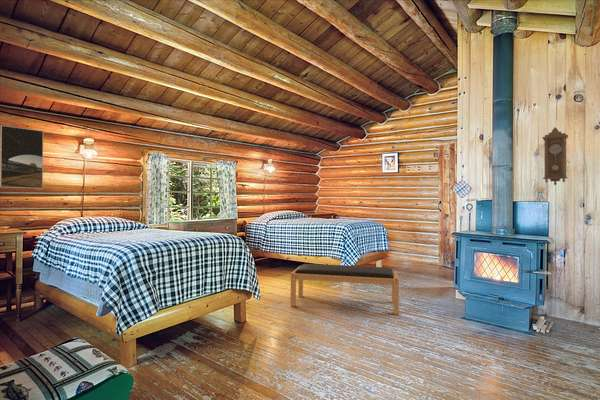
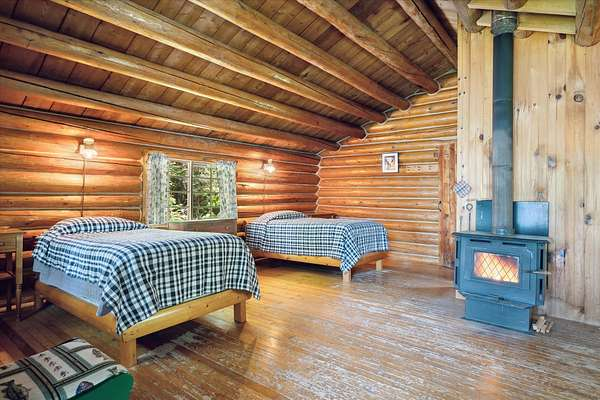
- pendulum clock (555, 156)
- bench (344, 281)
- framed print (22, 158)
